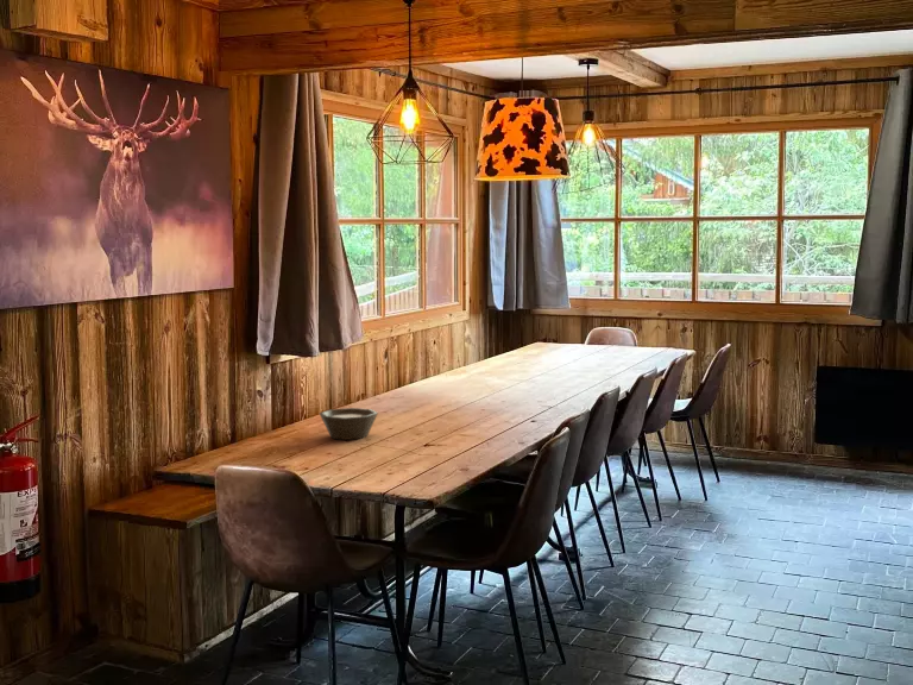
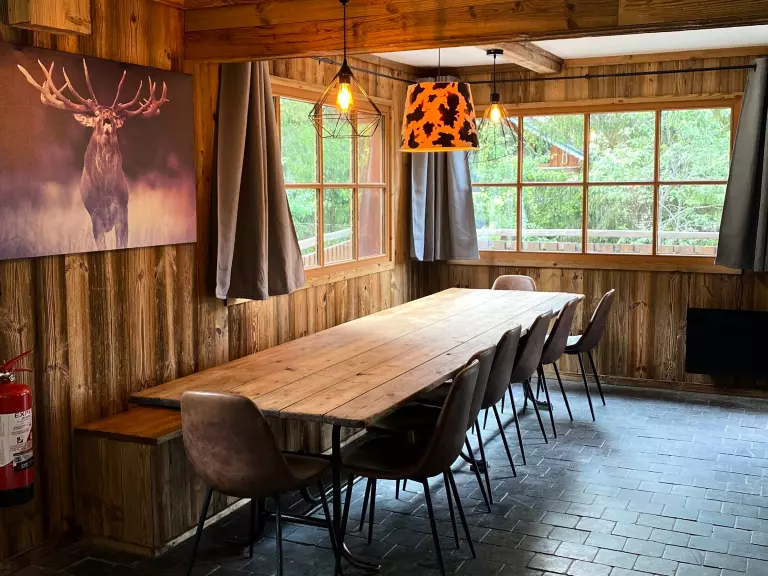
- bowl (348, 423)
